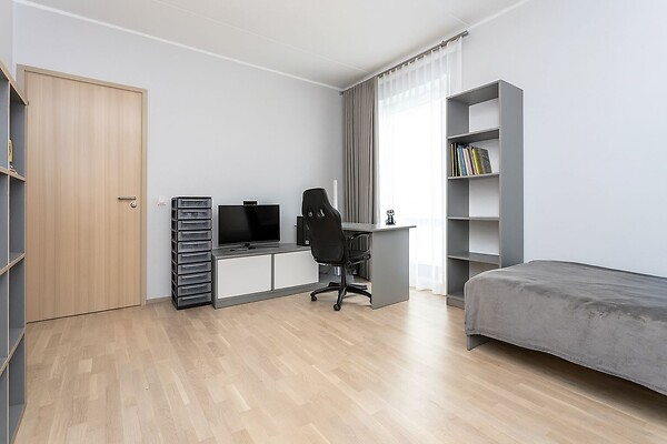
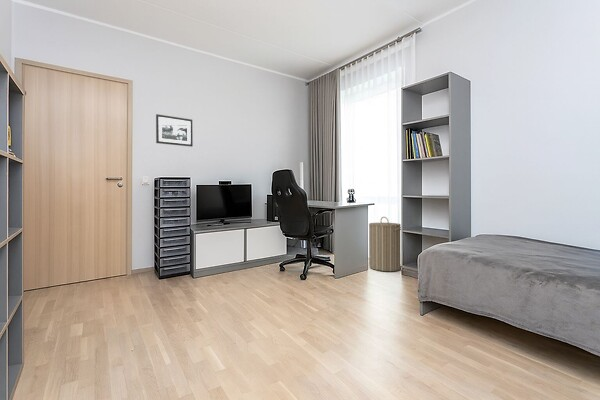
+ picture frame (174, 131)
+ laundry hamper (384, 242)
